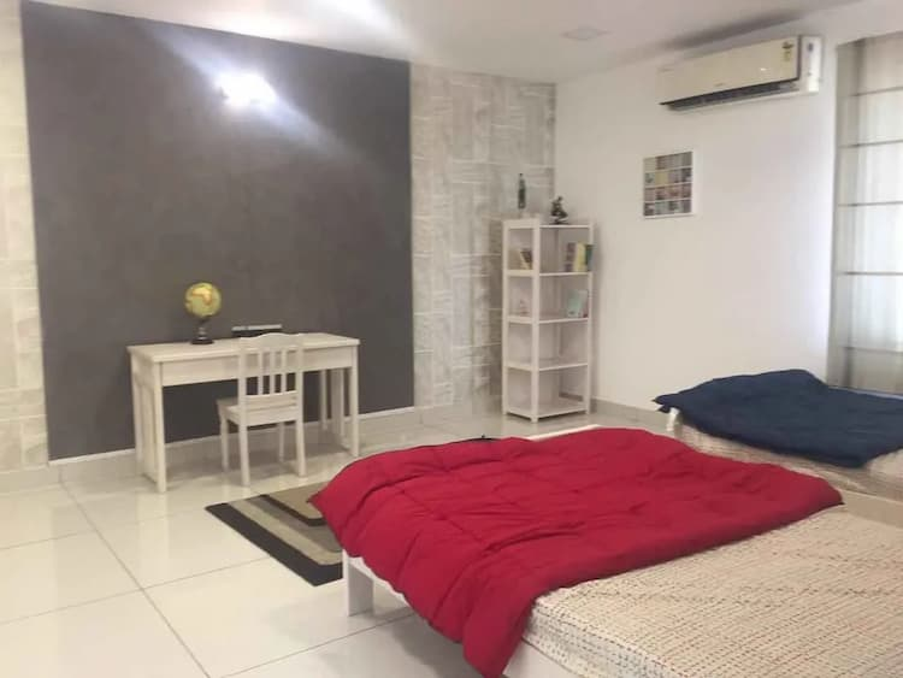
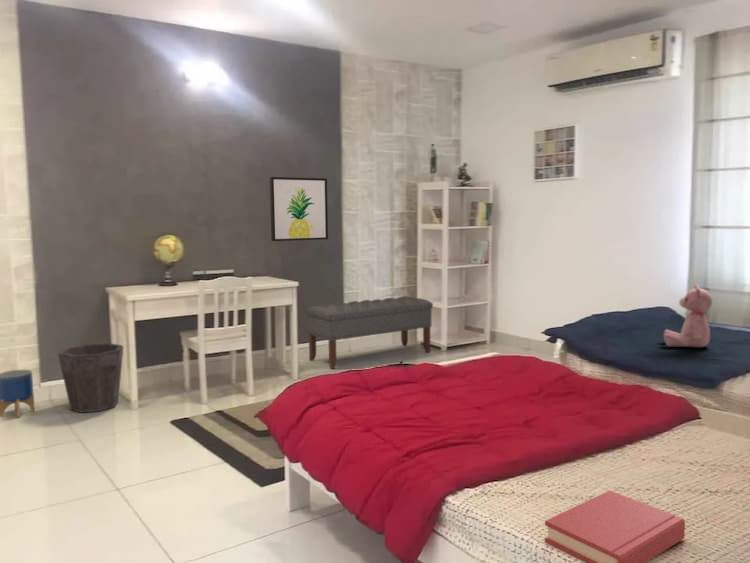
+ bench (371, 329)
+ teddy bear (687, 316)
+ planter (16, 393)
+ hardback book (614, 530)
+ waste bin (93, 377)
+ wall art (299, 209)
